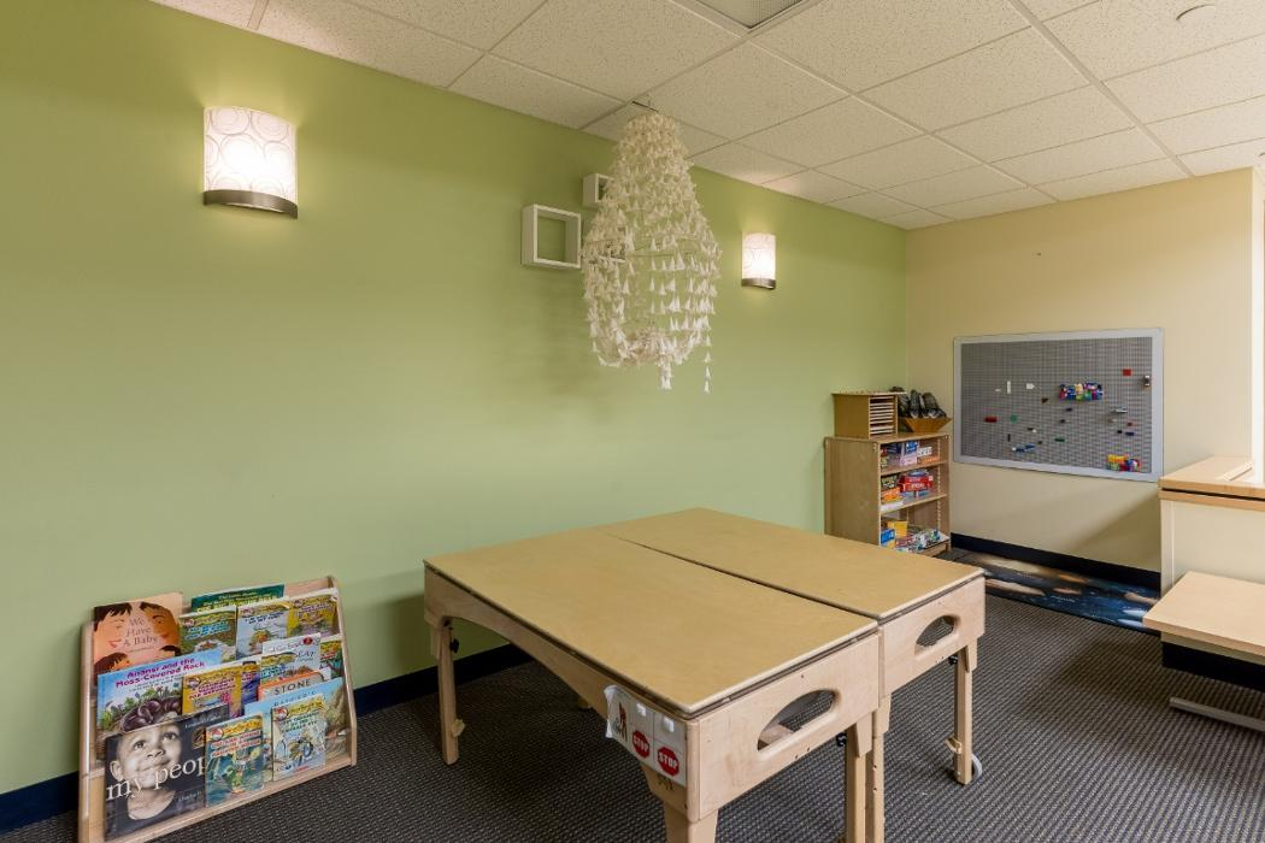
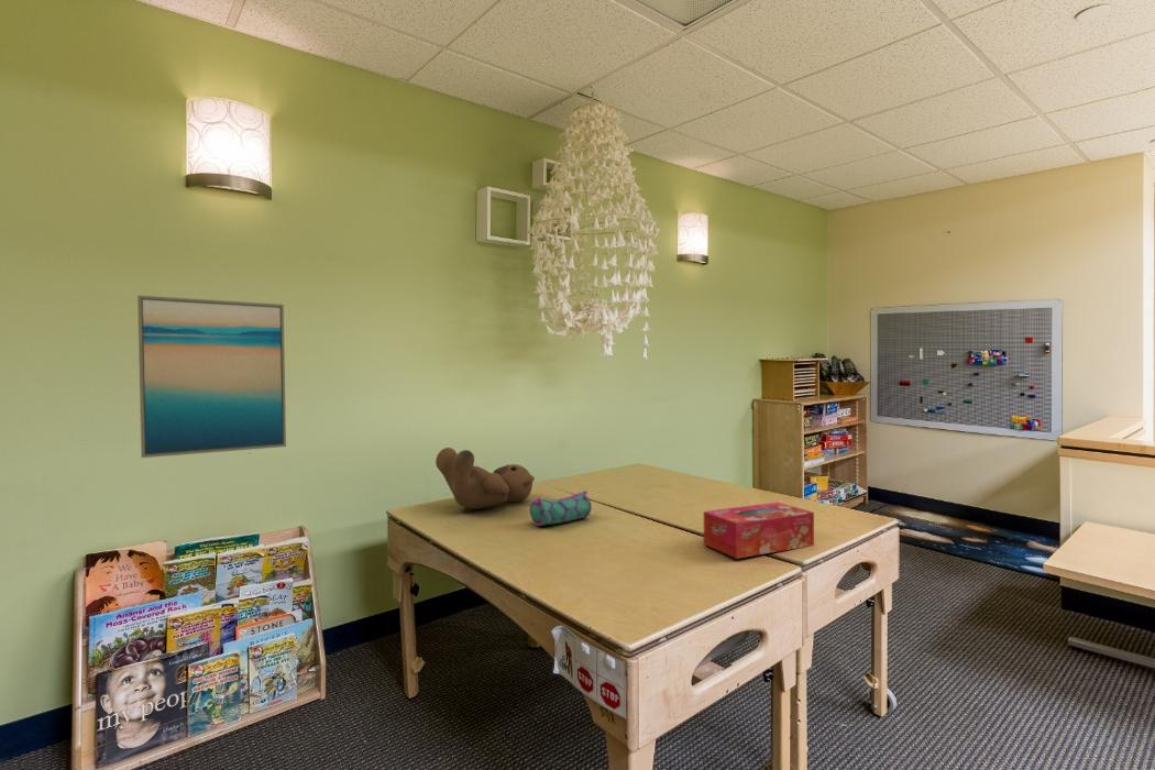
+ wall art (216, 376)
+ pencil case (561, 507)
+ tissue box (758, 528)
+ teddy bear (488, 475)
